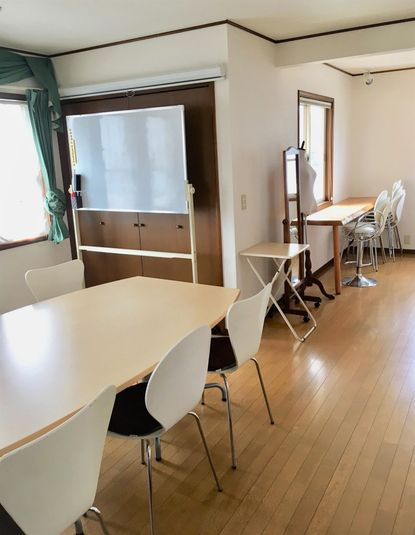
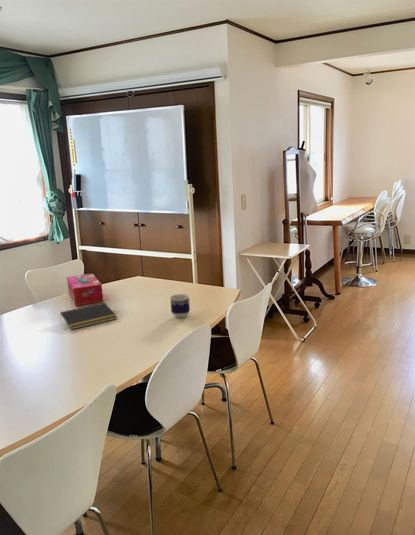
+ cup (180, 305)
+ tissue box (84, 288)
+ notepad (88, 315)
